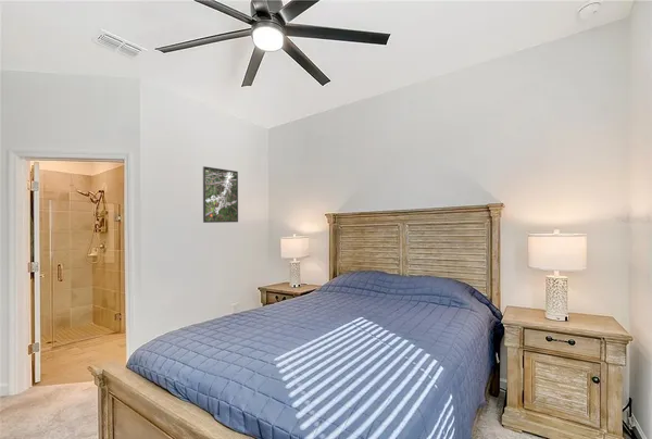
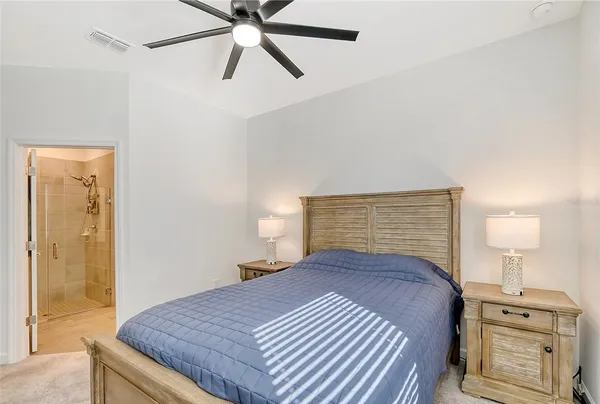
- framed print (221, 196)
